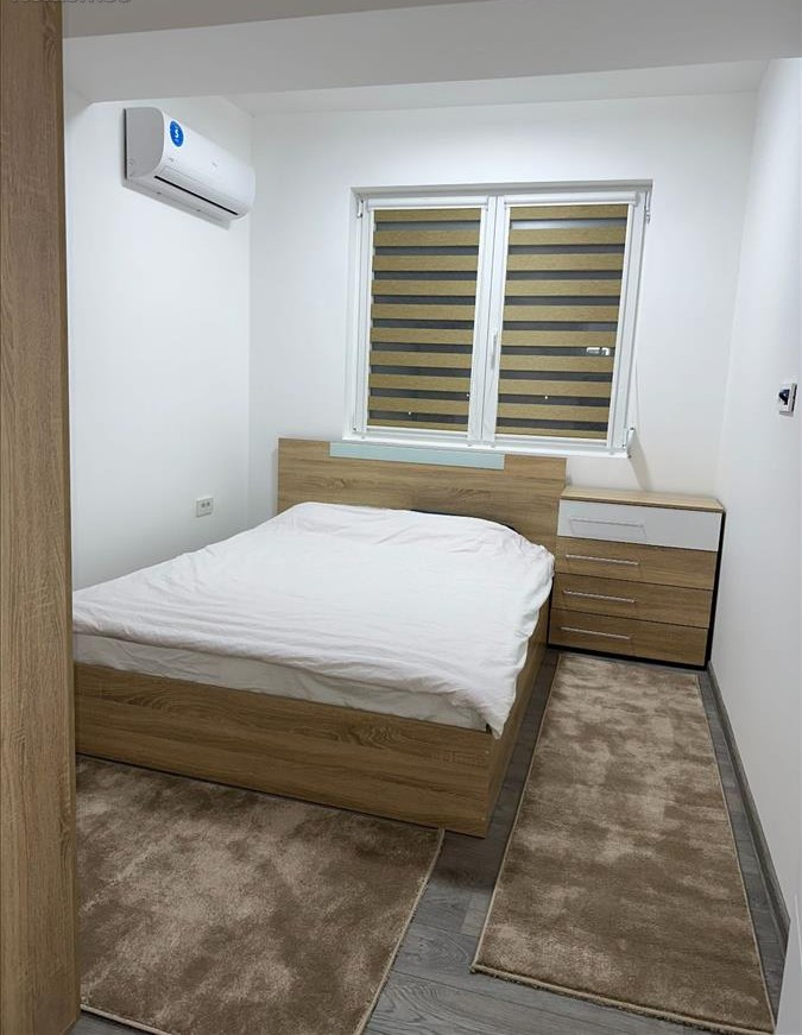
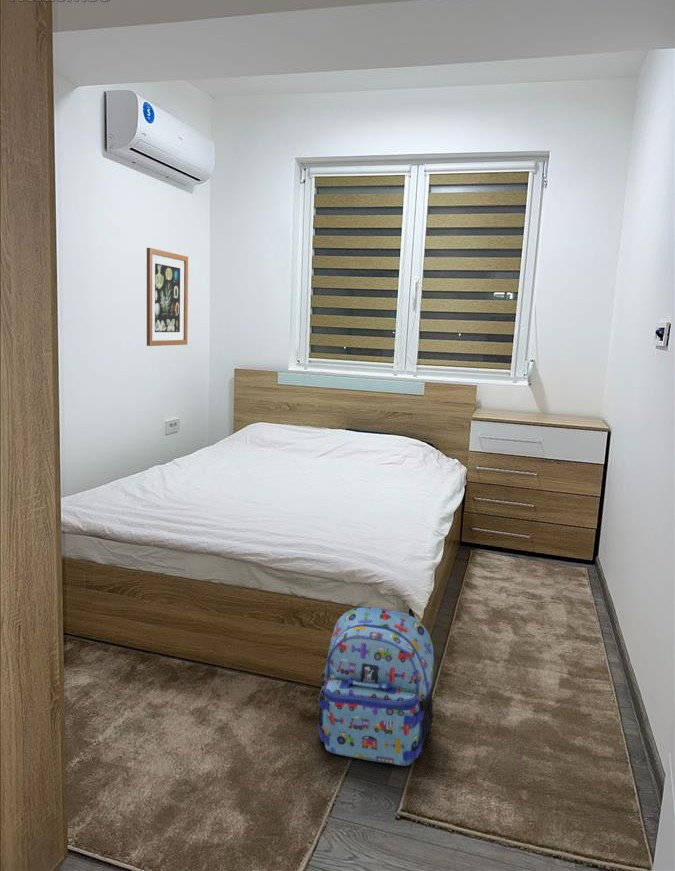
+ backpack (376, 679)
+ wall art (168, 299)
